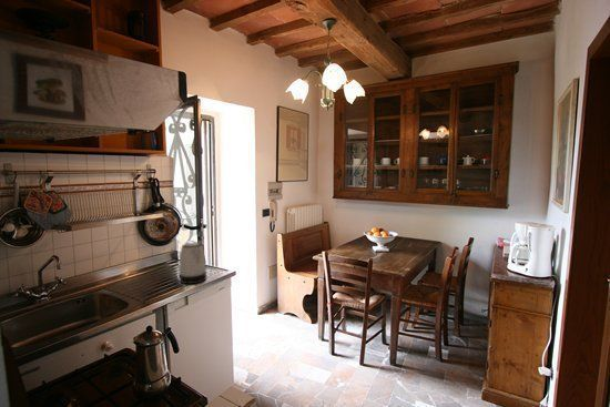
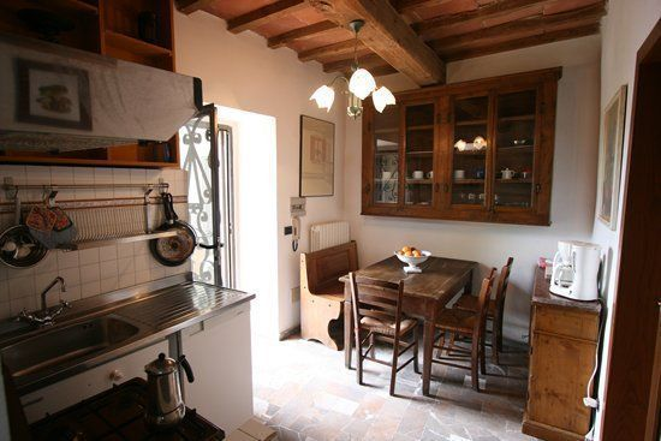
- kettle (190, 261)
